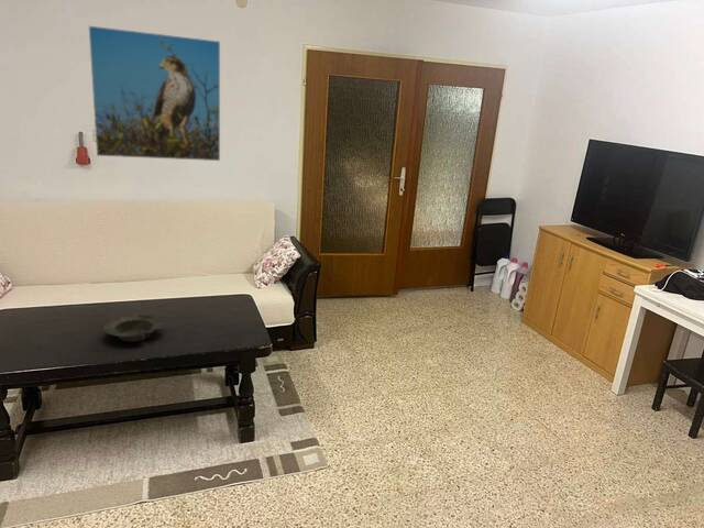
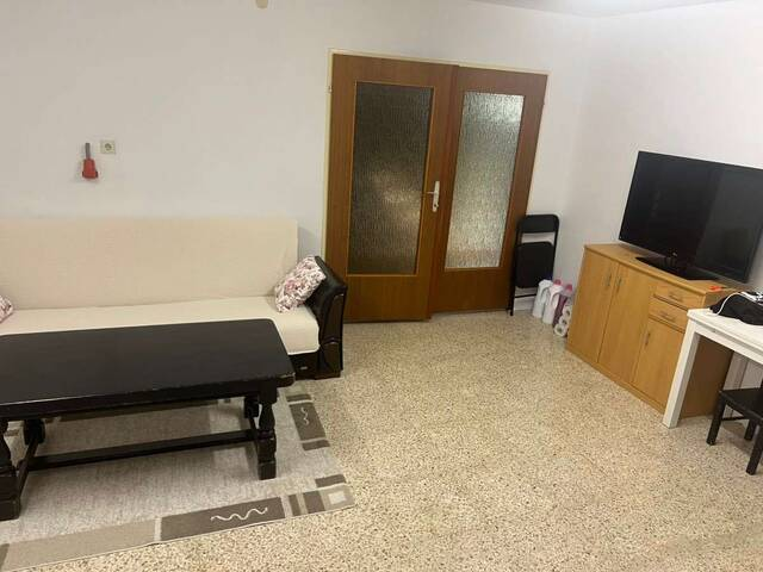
- bowl (134, 330)
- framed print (158, 98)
